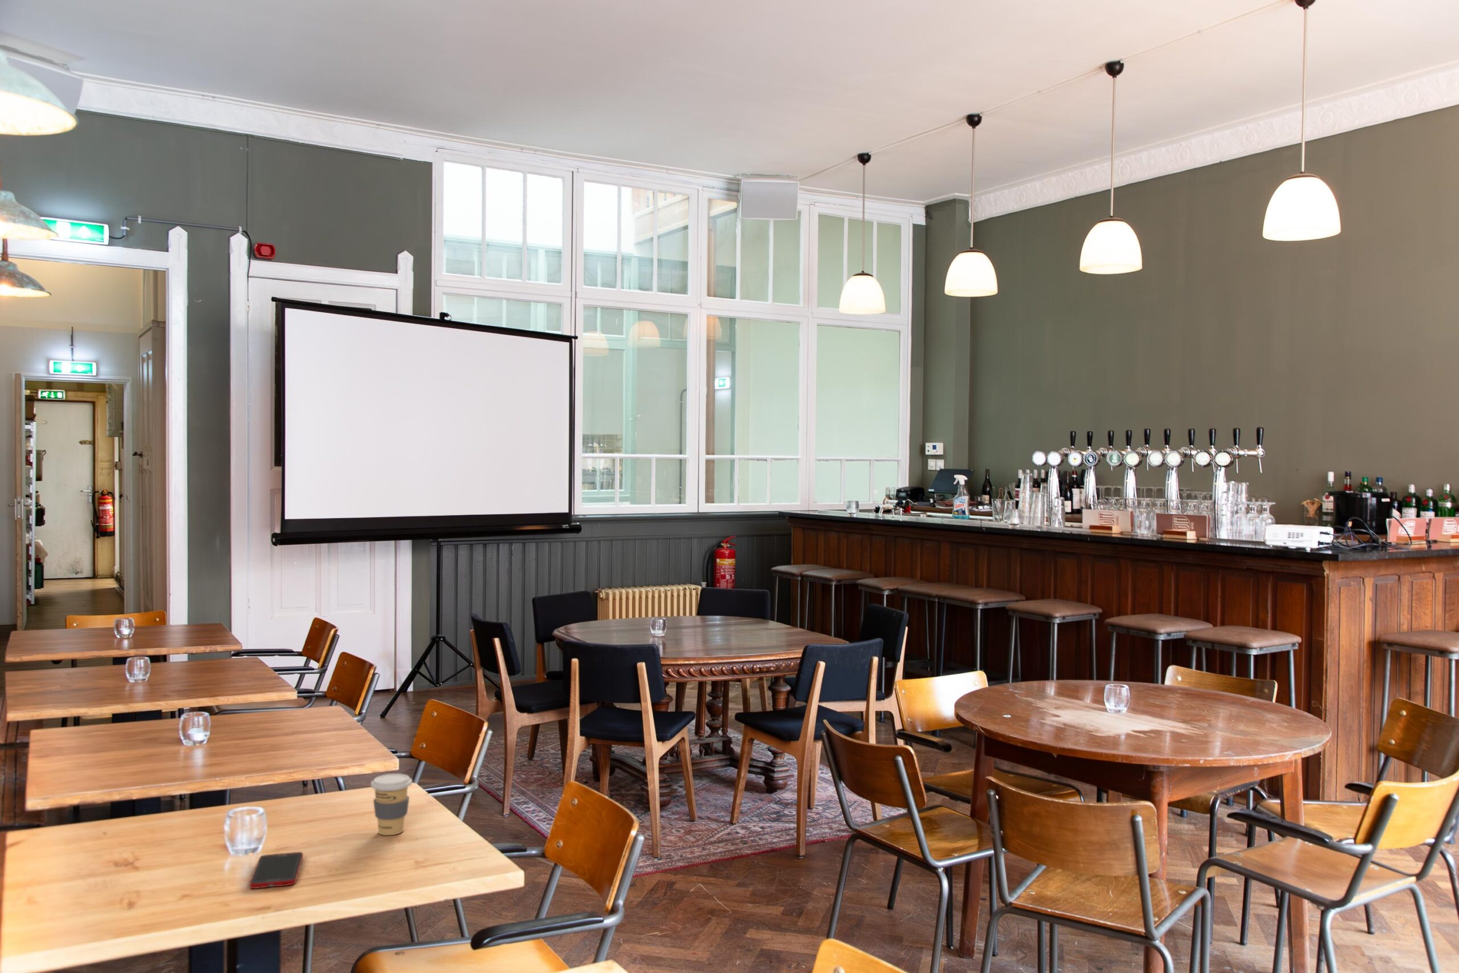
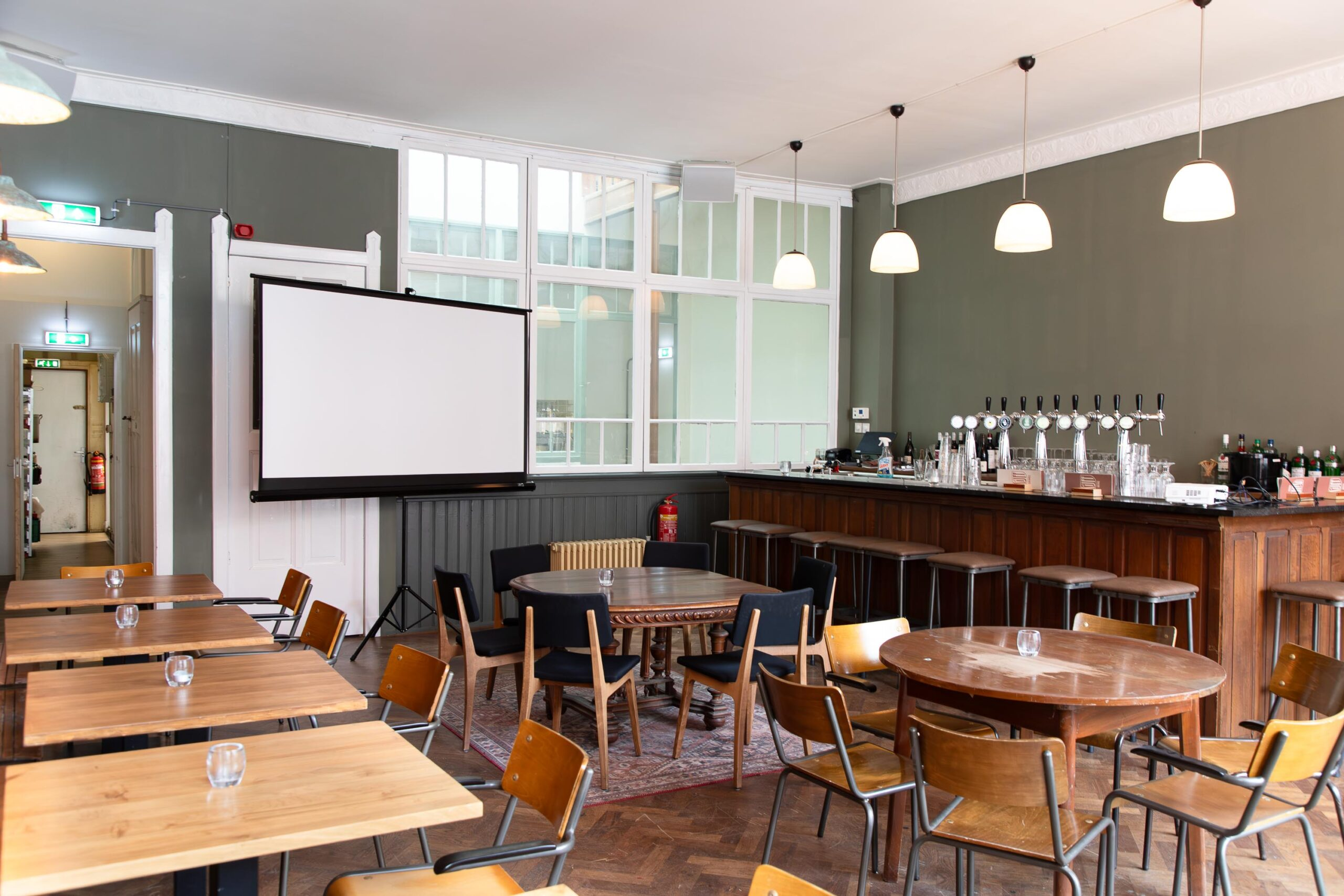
- coffee cup (391, 805)
- cell phone (277, 870)
